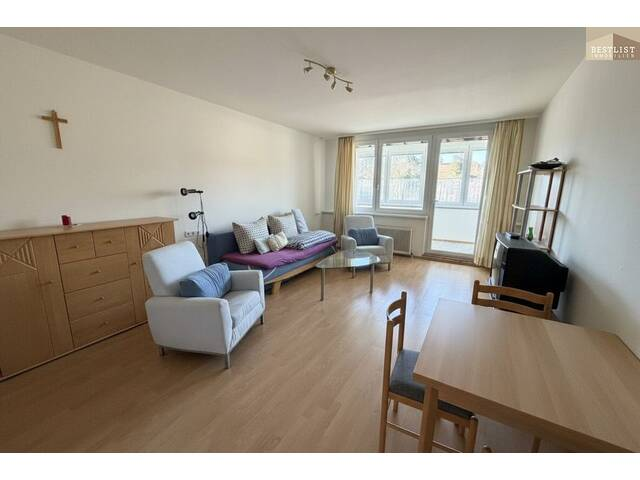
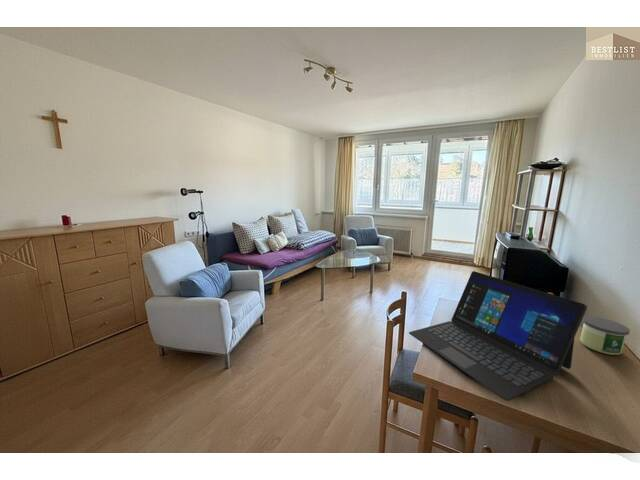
+ laptop (486, 320)
+ candle (602, 335)
